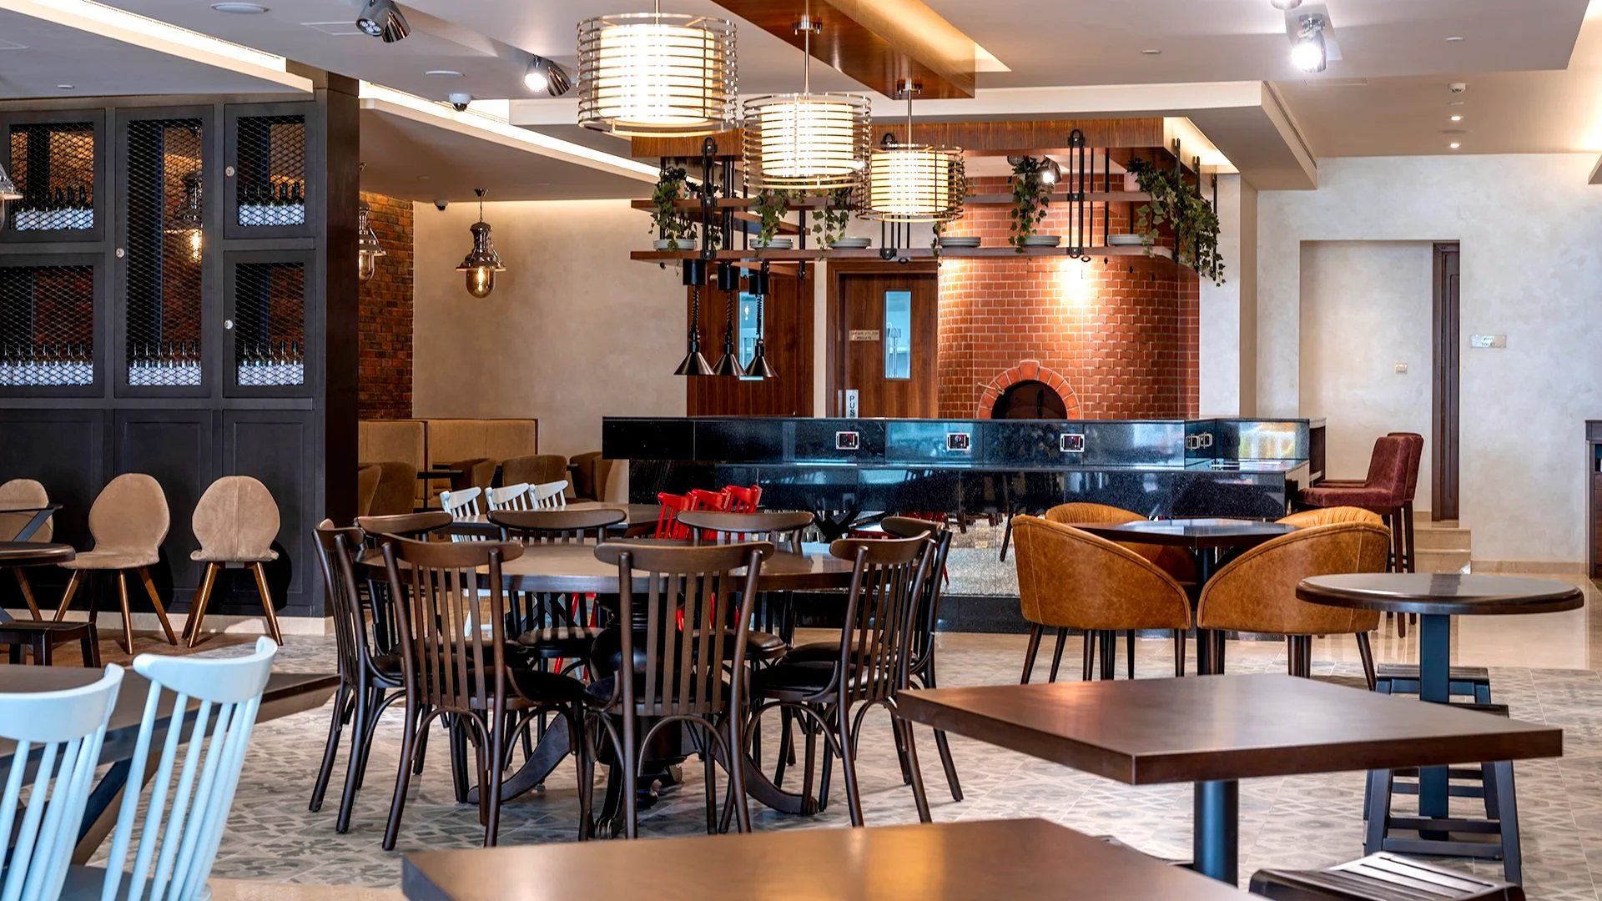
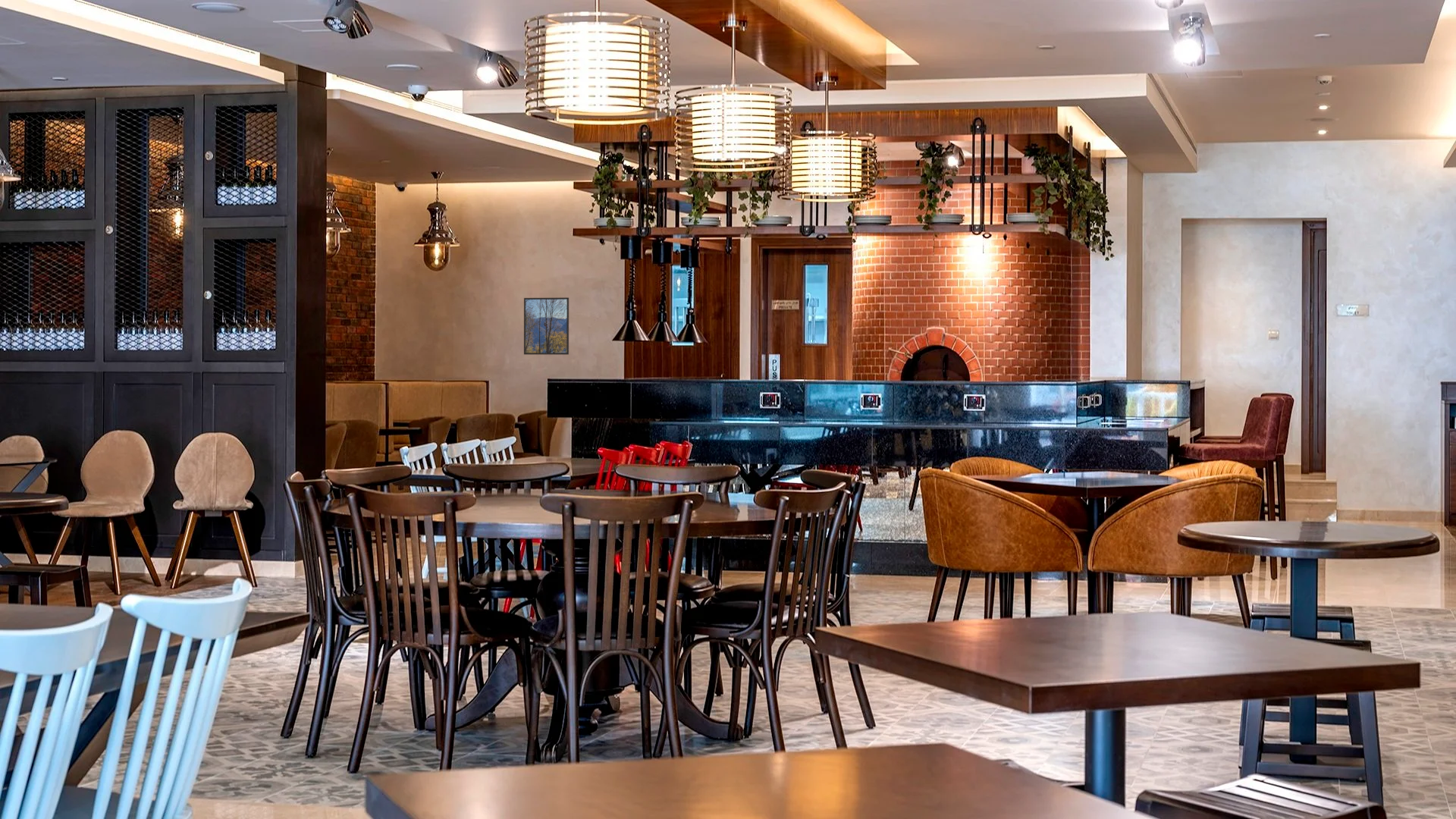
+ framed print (546, 326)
